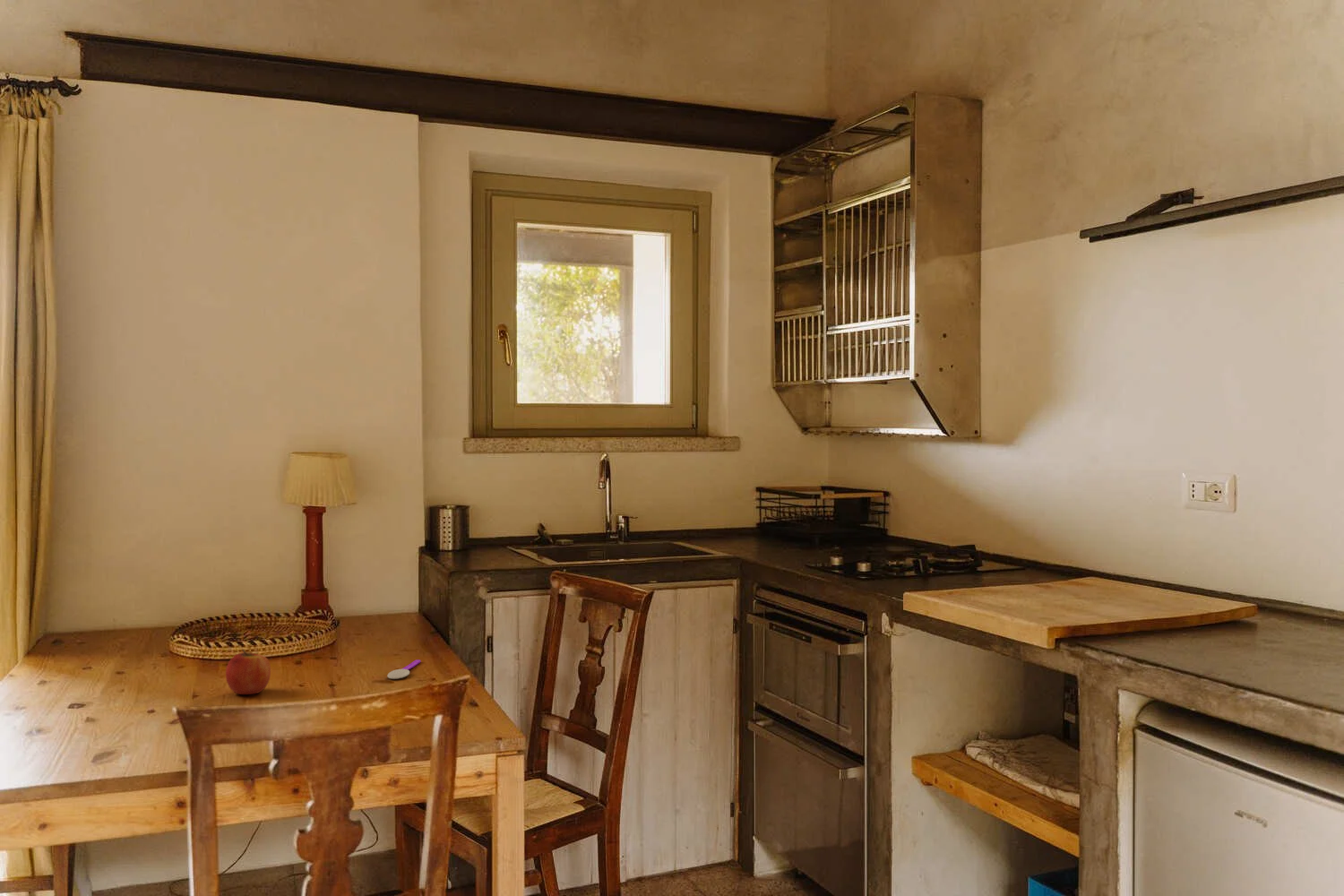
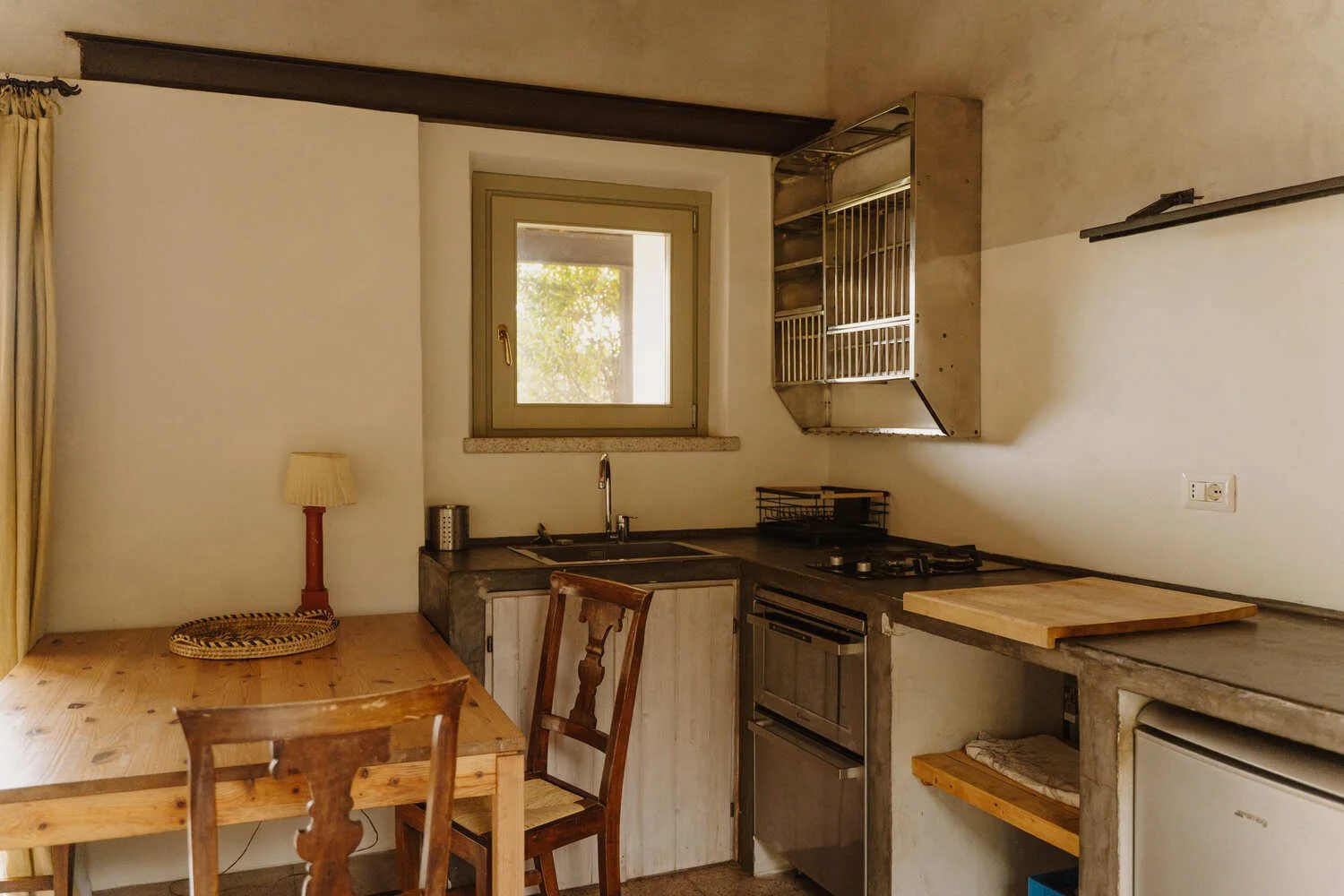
- spoon (406, 668)
- apple (248, 670)
